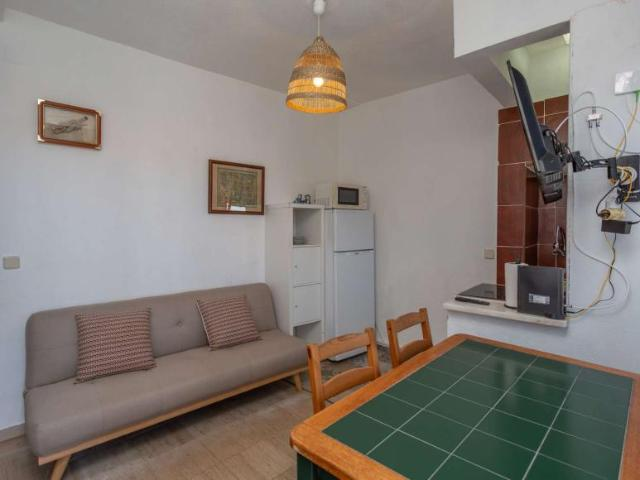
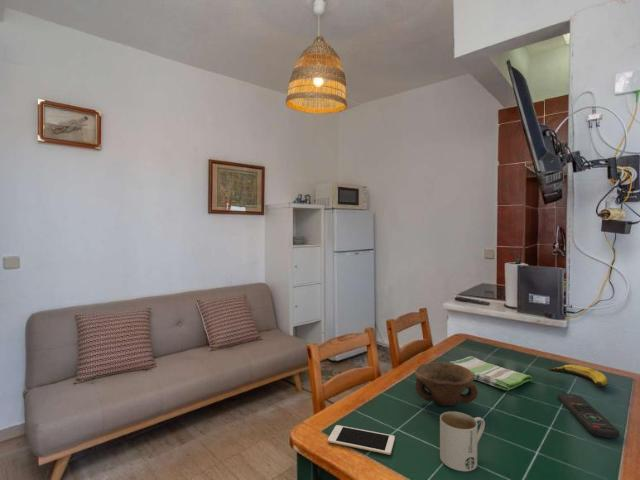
+ bowl (445, 387)
+ mug (464, 438)
+ cell phone (361, 438)
+ banana (580, 372)
+ remote control (585, 413)
+ dish towel (488, 370)
